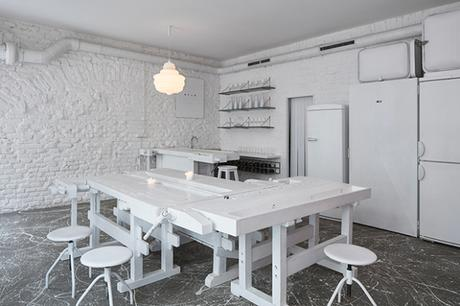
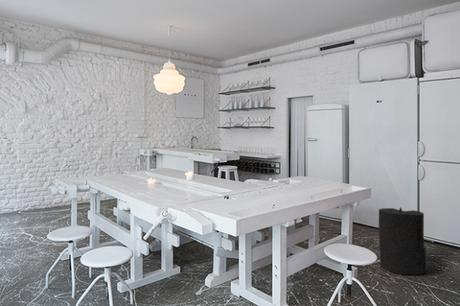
+ trash can (400, 237)
